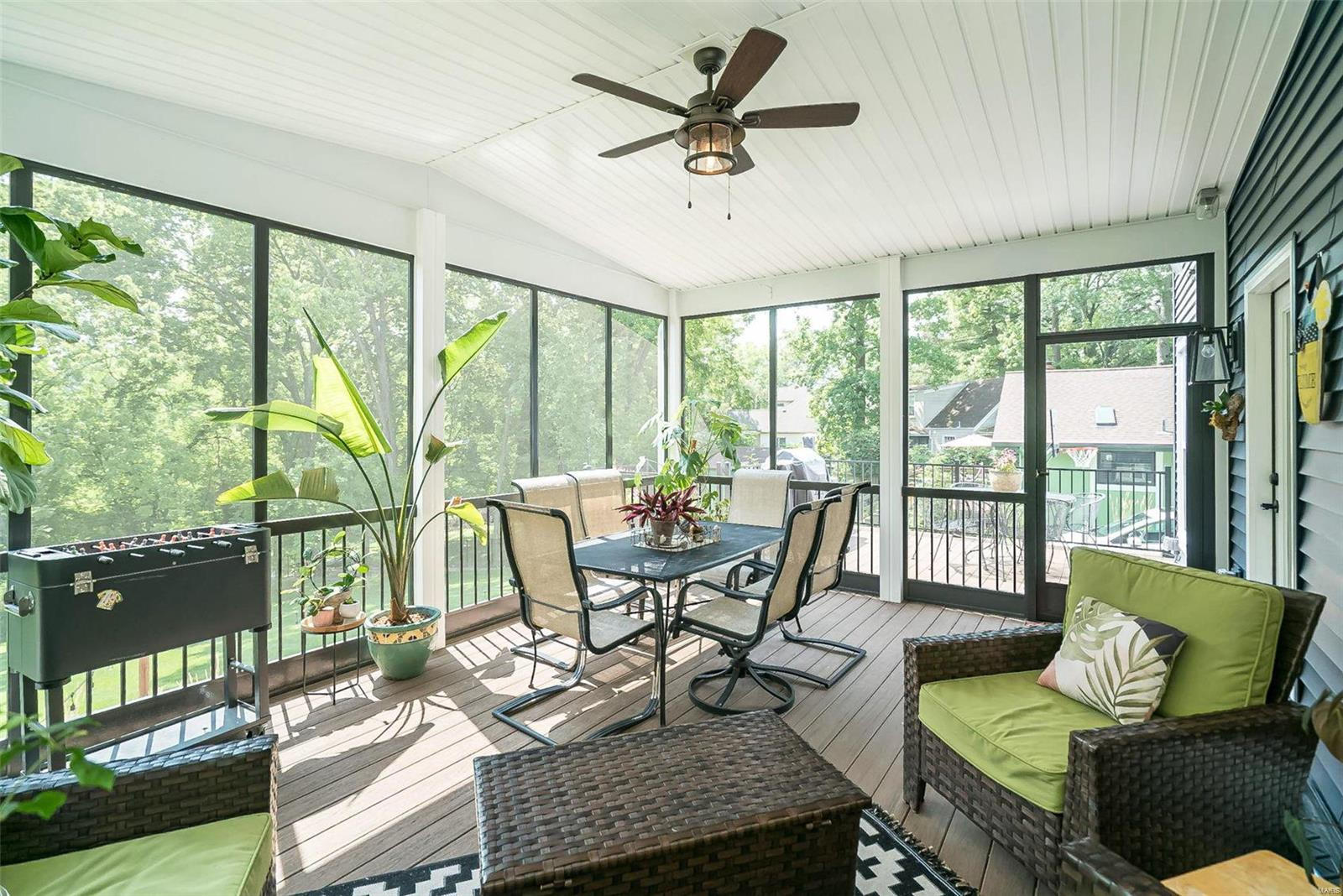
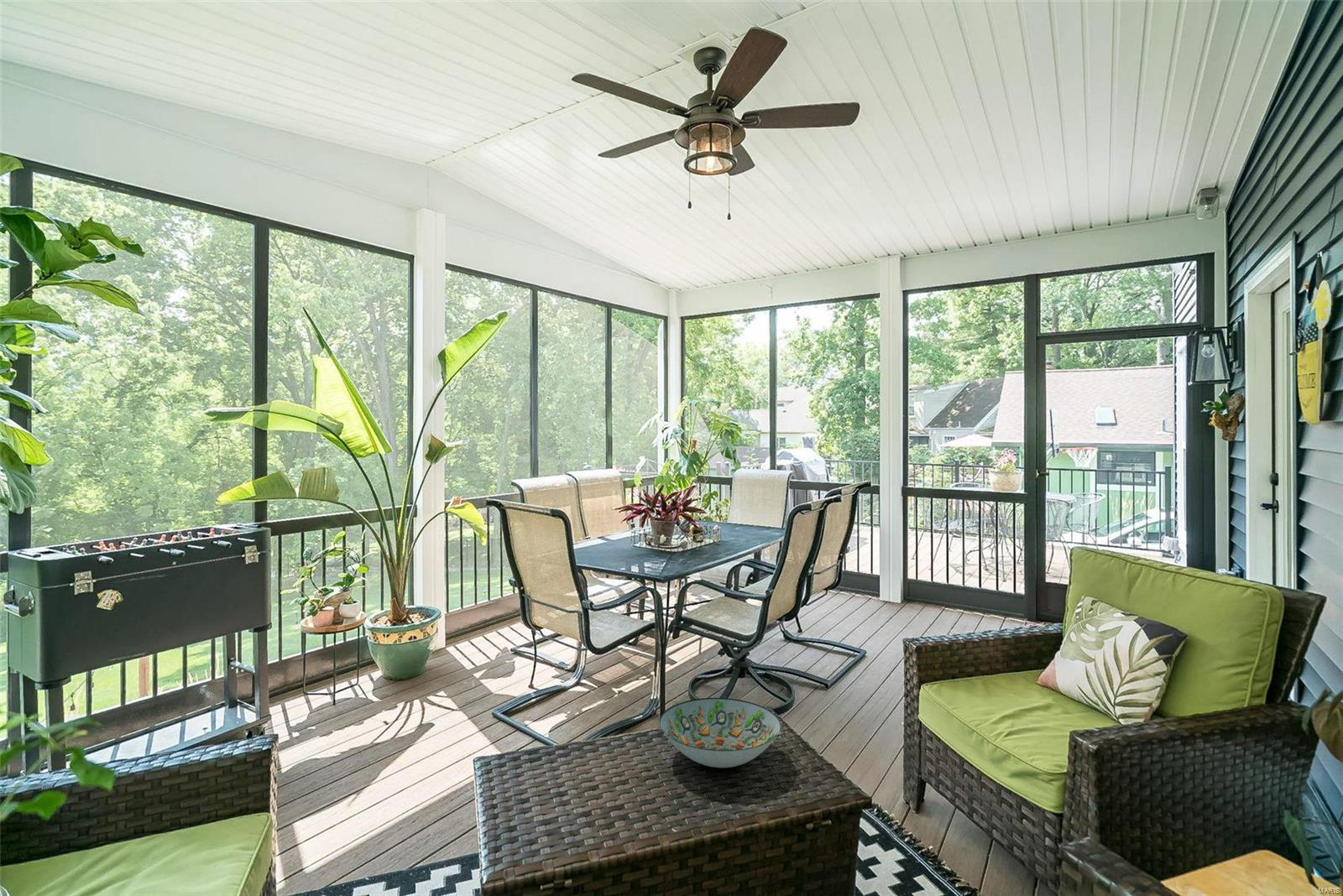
+ decorative bowl (719, 740)
